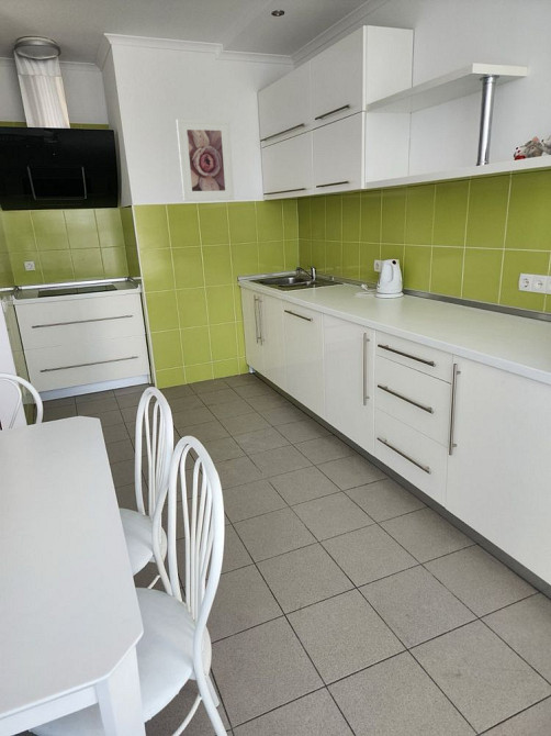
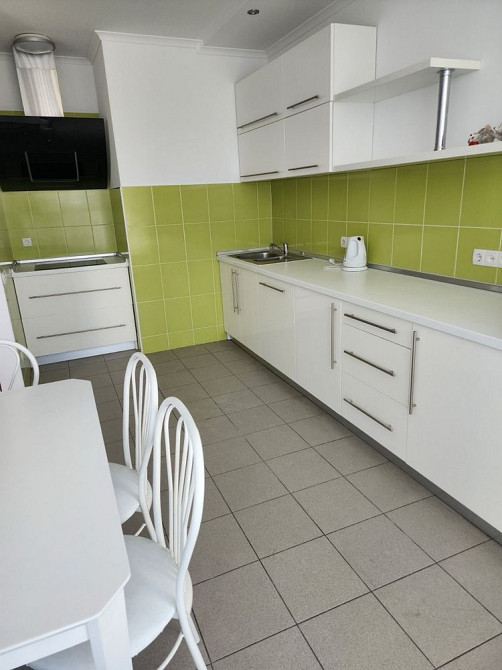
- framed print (206, 160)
